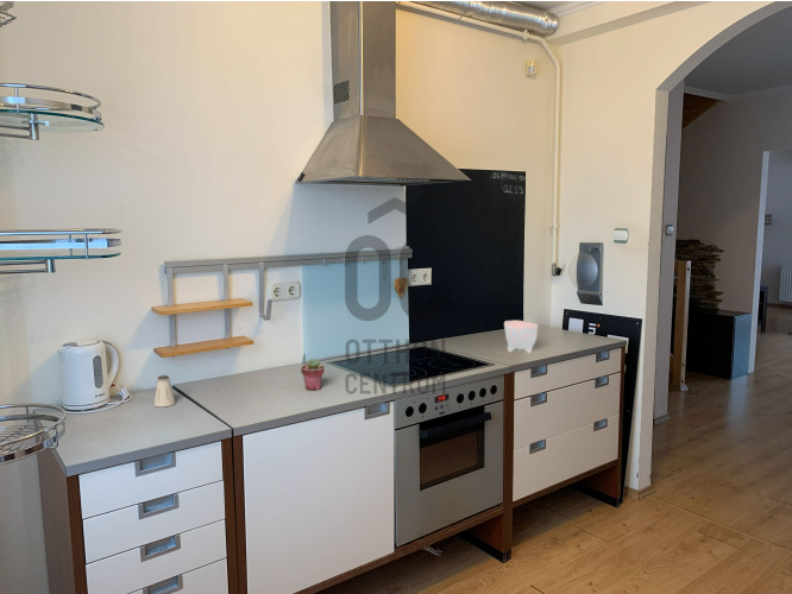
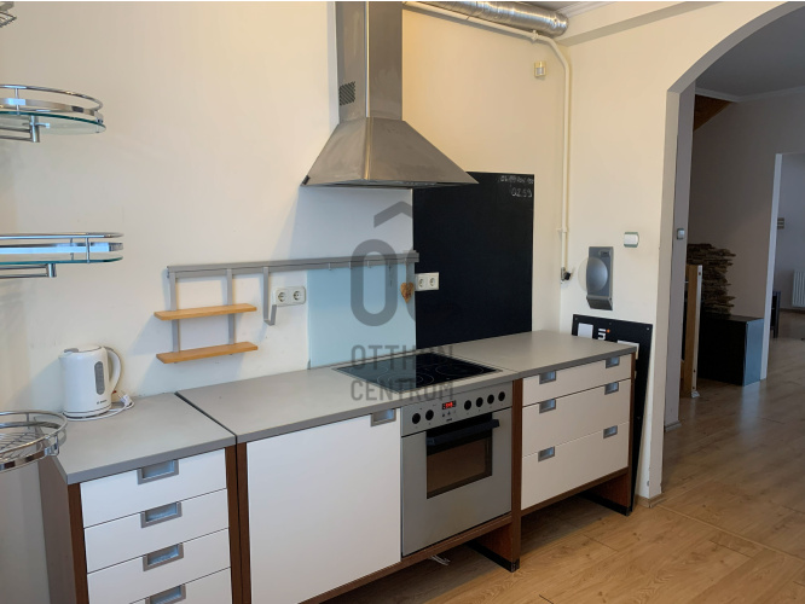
- bowl (520, 336)
- saltshaker (163, 390)
- potted succulent (313, 373)
